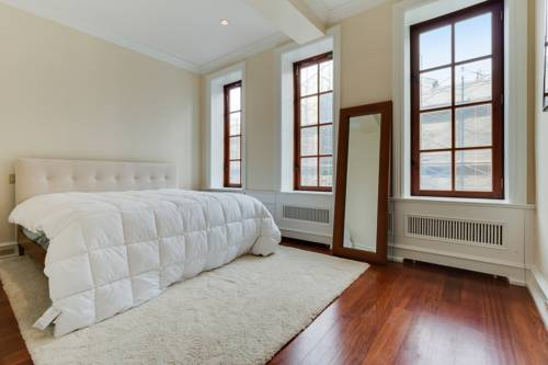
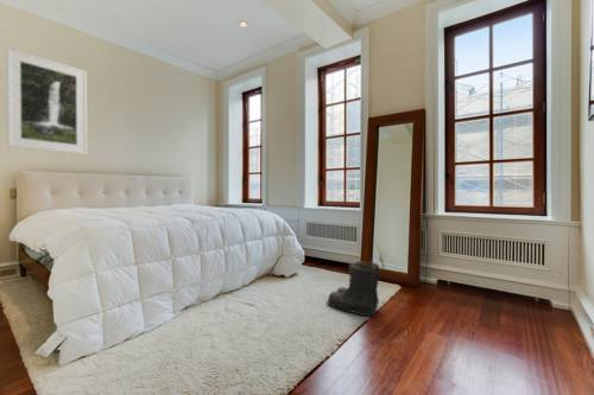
+ boots (353, 283)
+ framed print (50, 106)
